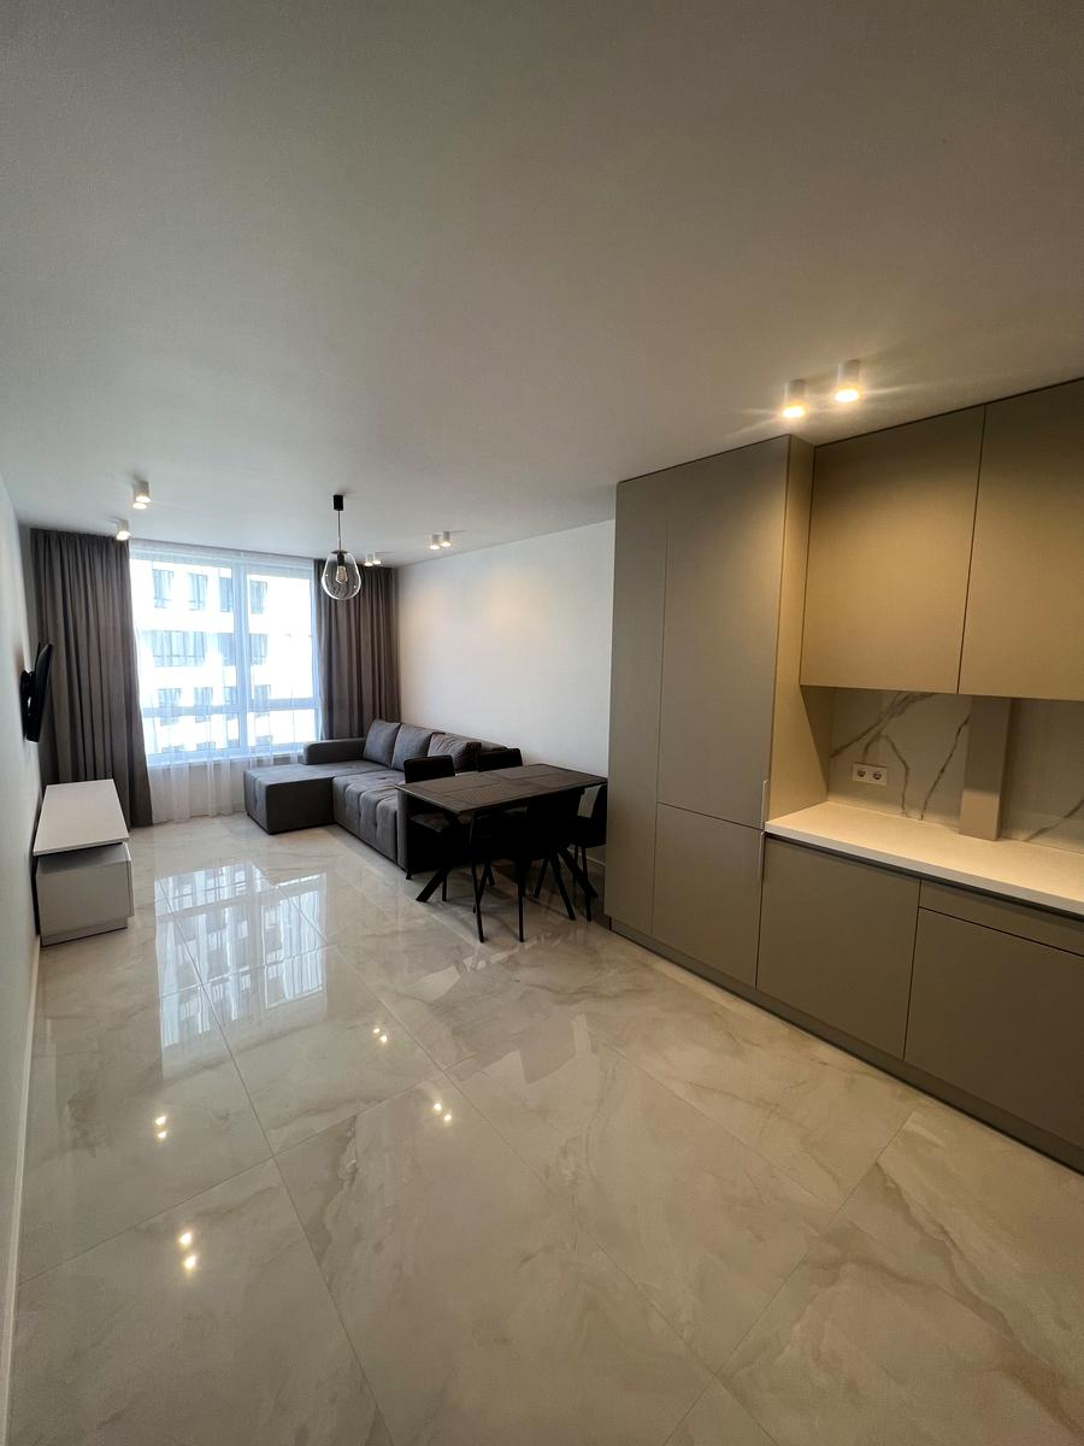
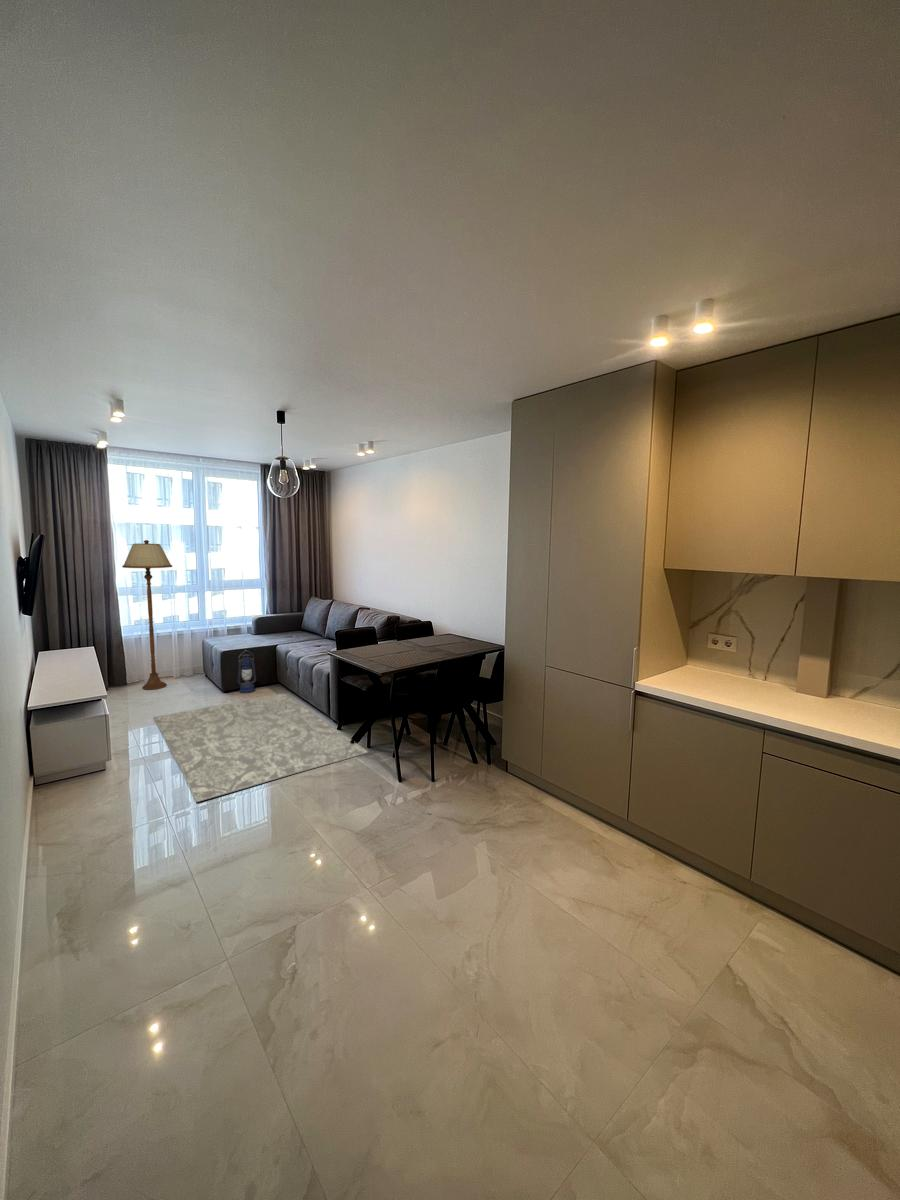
+ rug (252, 733)
+ lantern (246, 670)
+ floor lamp (150, 614)
